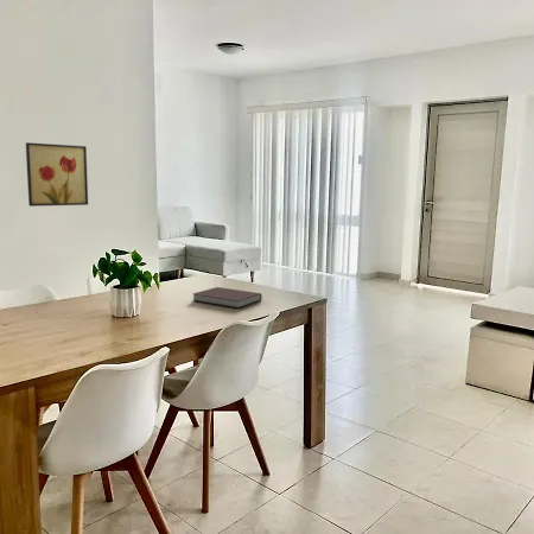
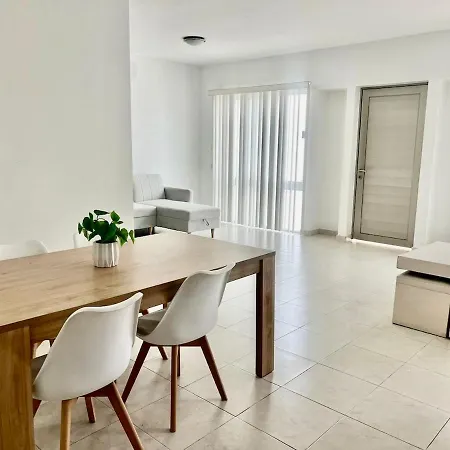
- notebook (227, 297)
- wall art (57, 174)
